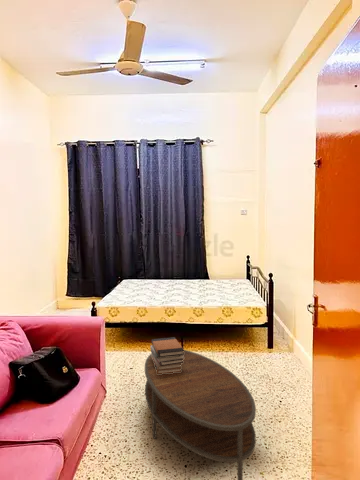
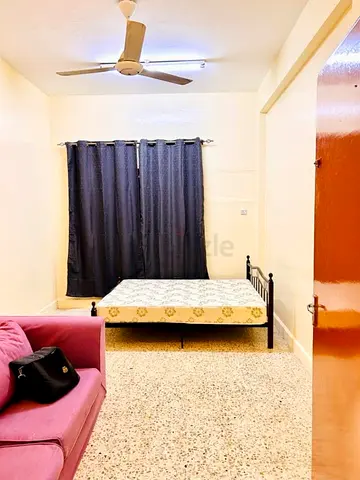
- book stack (166, 354)
- coffee table (193, 403)
